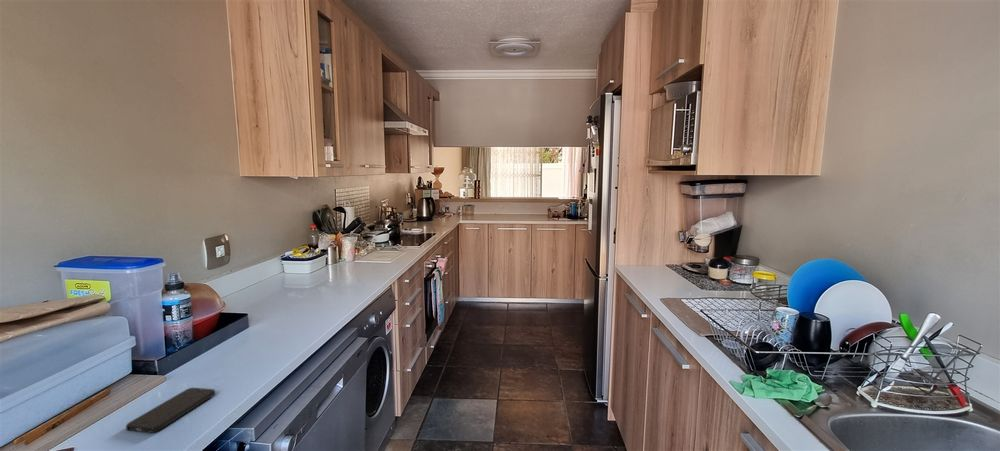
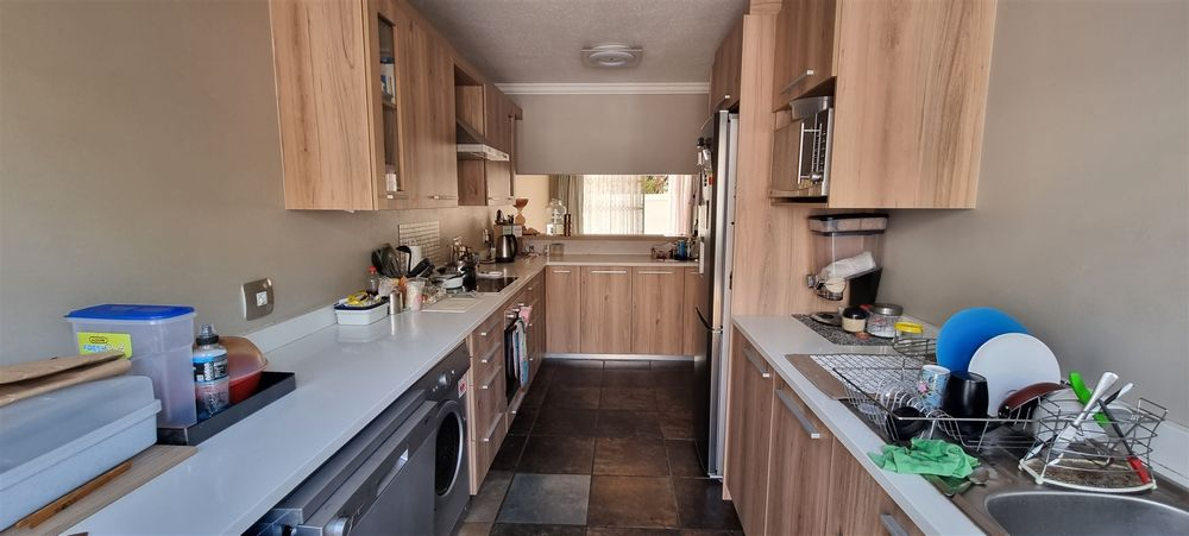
- smartphone (174, 407)
